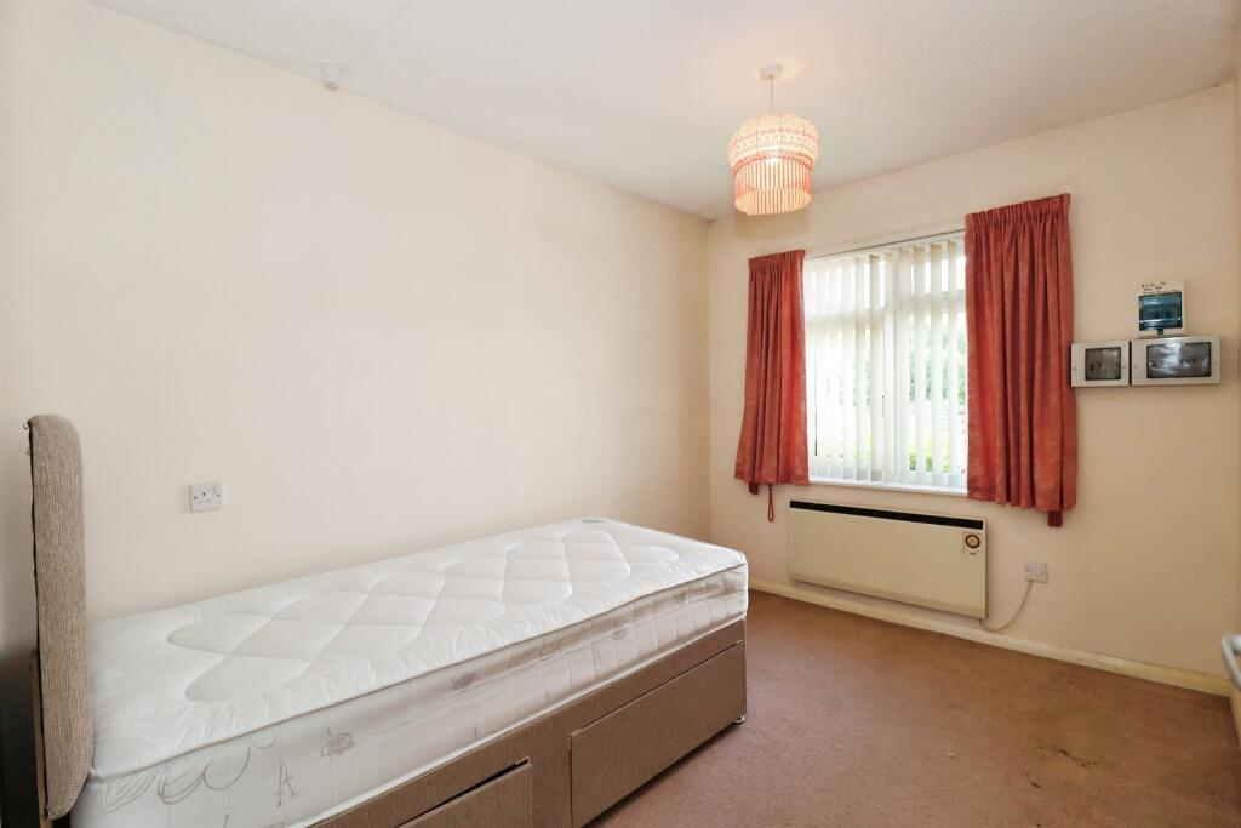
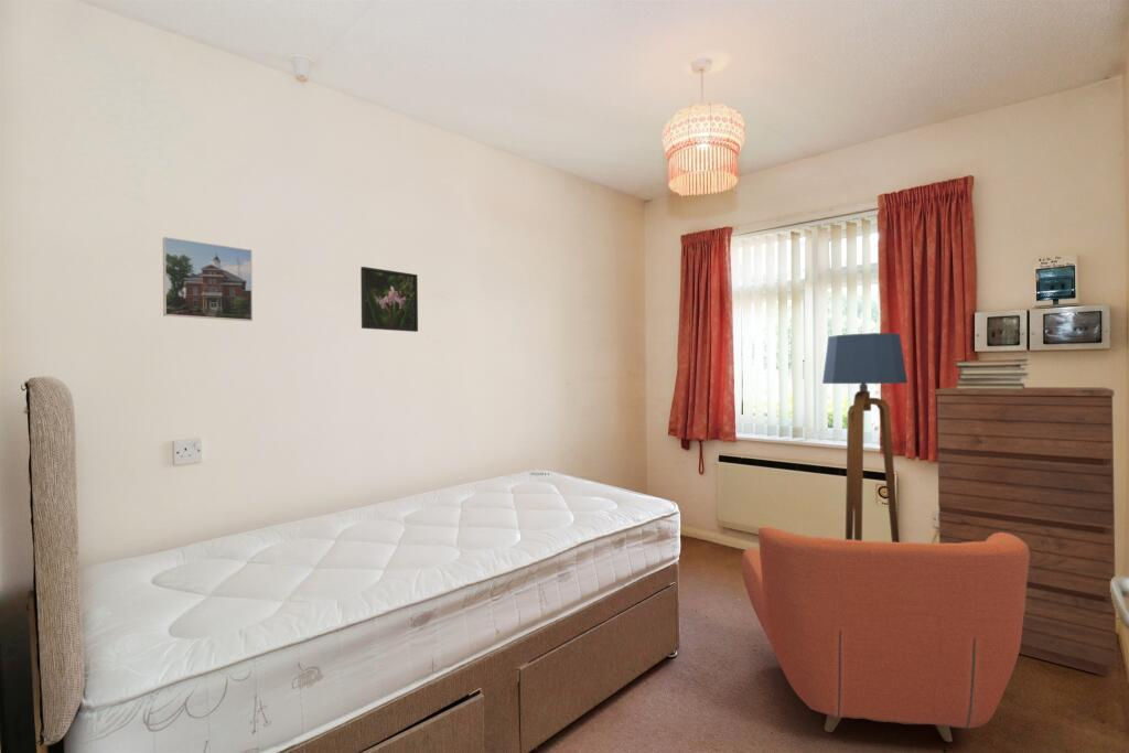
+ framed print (209, 281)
+ book stack (990, 374)
+ armchair (862, 610)
+ dresser (1021, 512)
+ floor lamp (862, 463)
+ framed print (390, 300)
